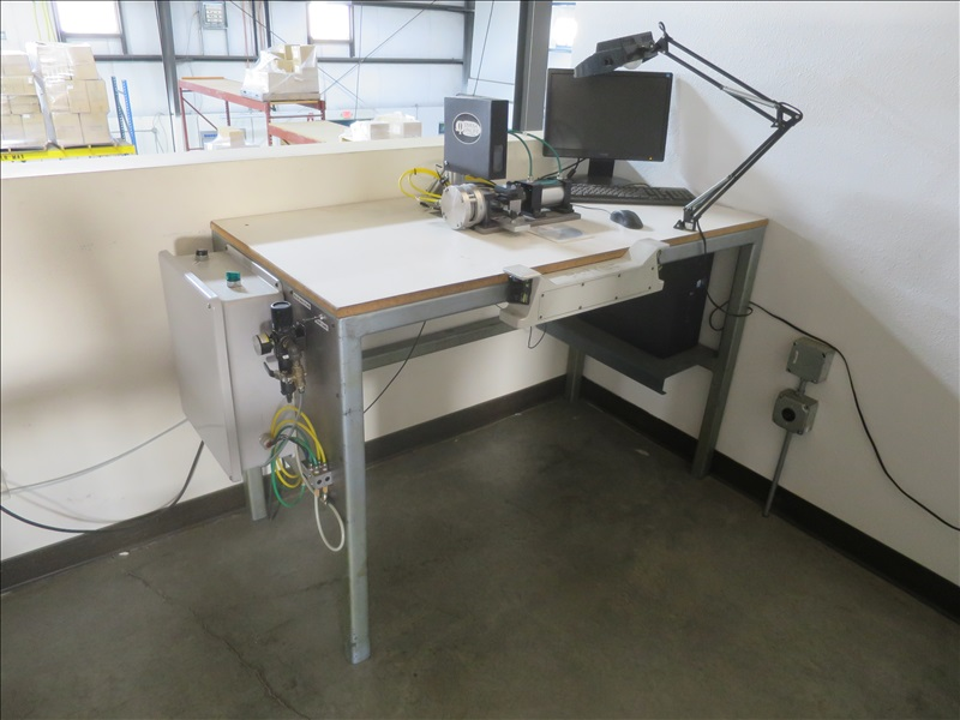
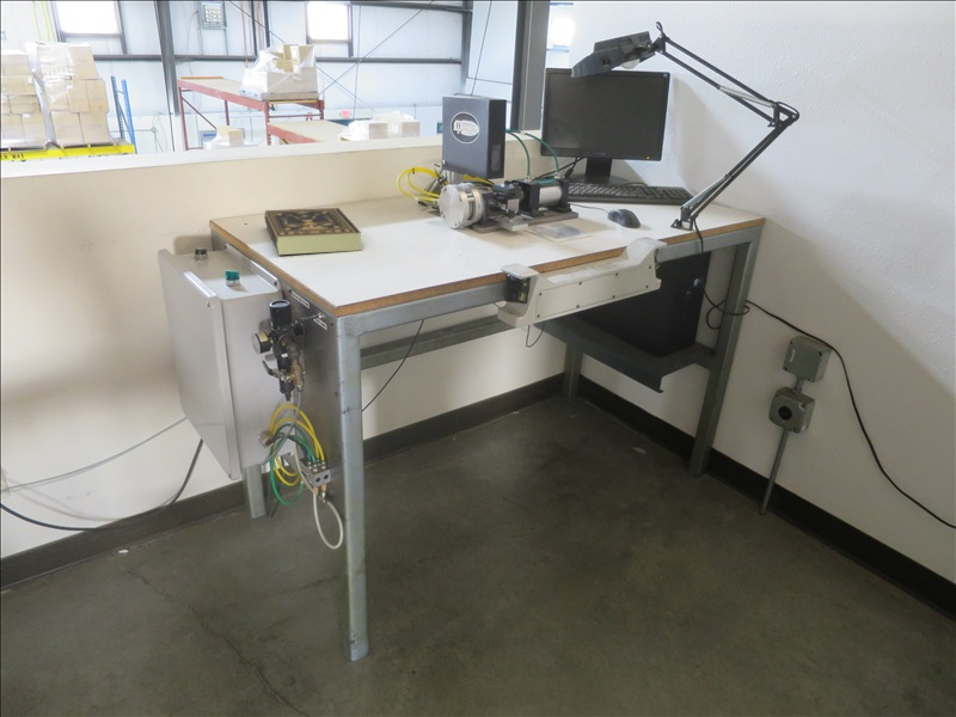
+ book (311, 228)
